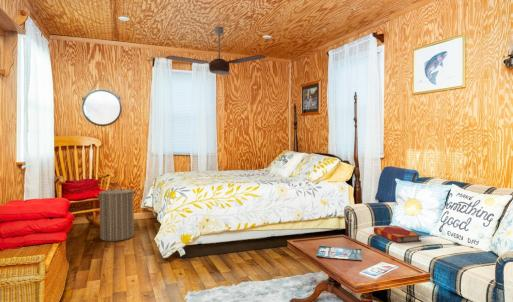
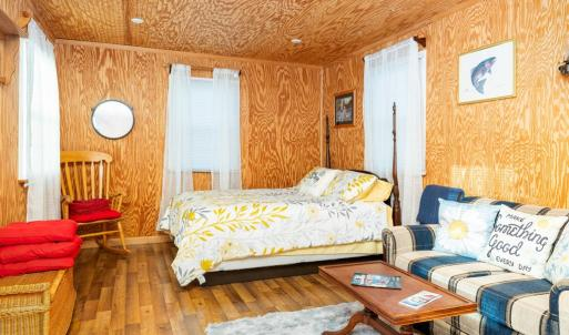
- hardback book (396, 233)
- laundry hamper (117, 210)
- ceiling fan (218, 52)
